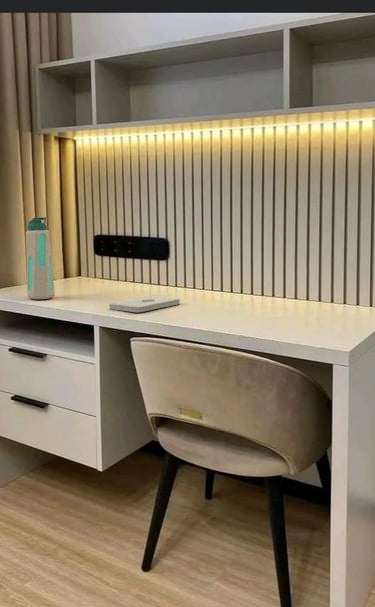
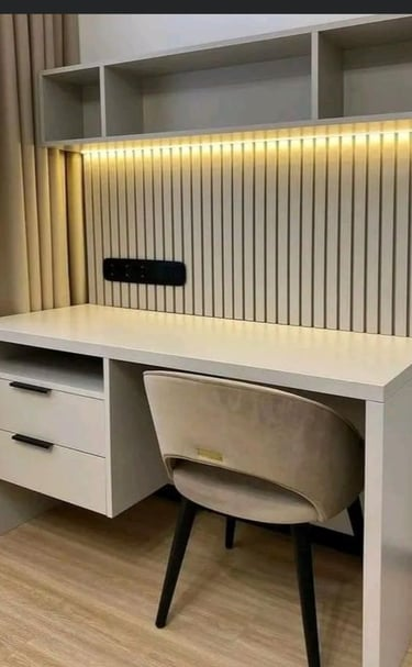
- water bottle (39, 258)
- notepad (146, 303)
